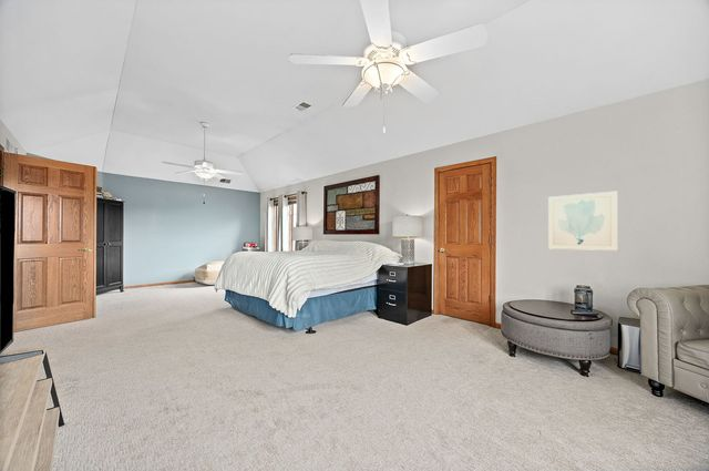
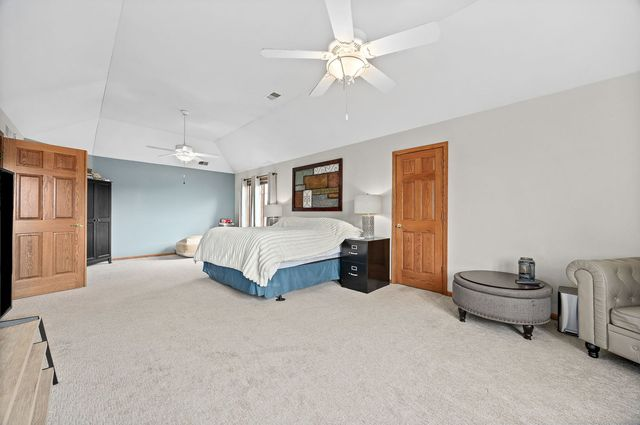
- wall art (580, 222)
